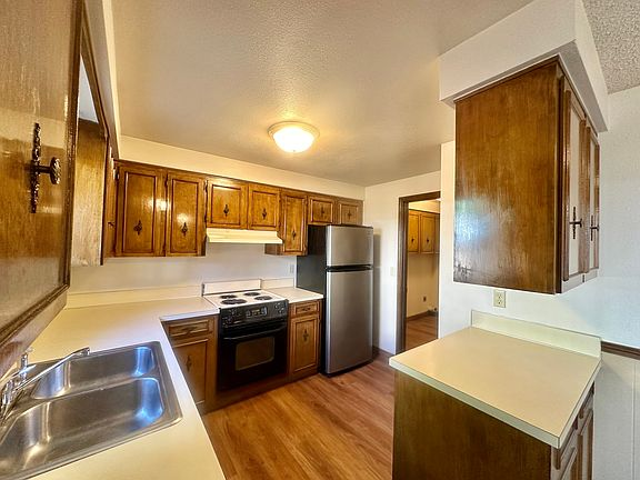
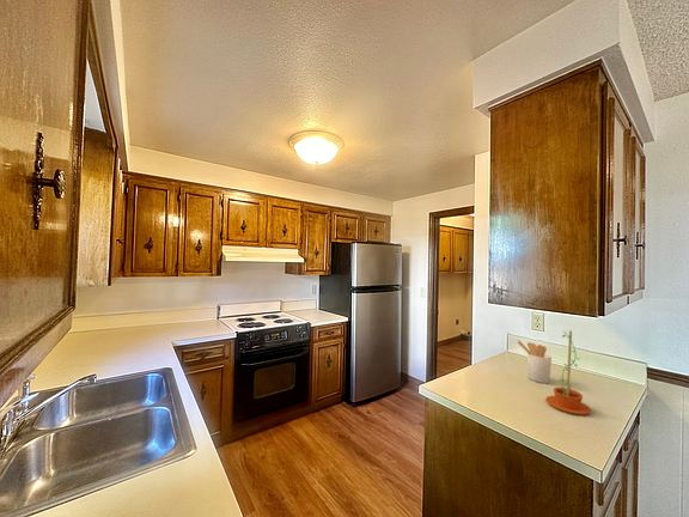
+ flower pot (568, 367)
+ utensil holder (532, 359)
